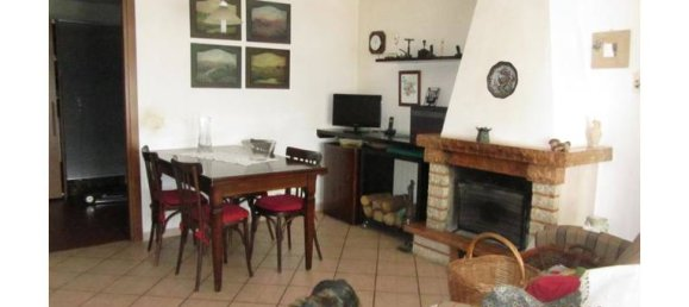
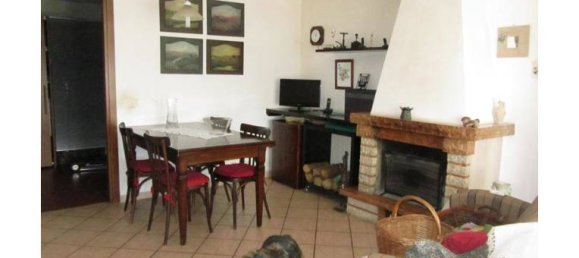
- decorative plate (502, 80)
